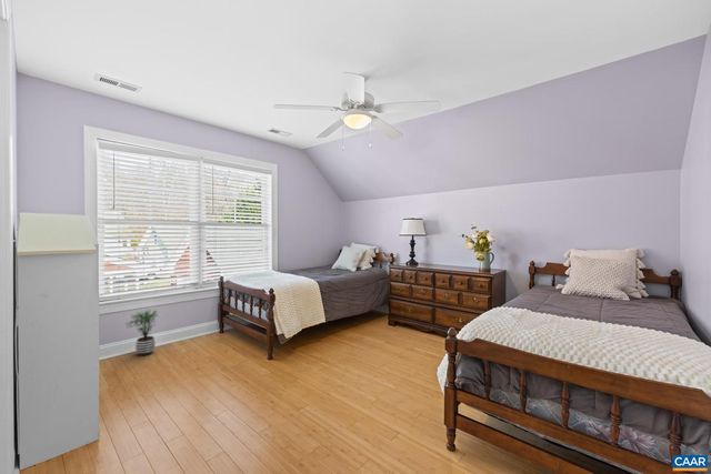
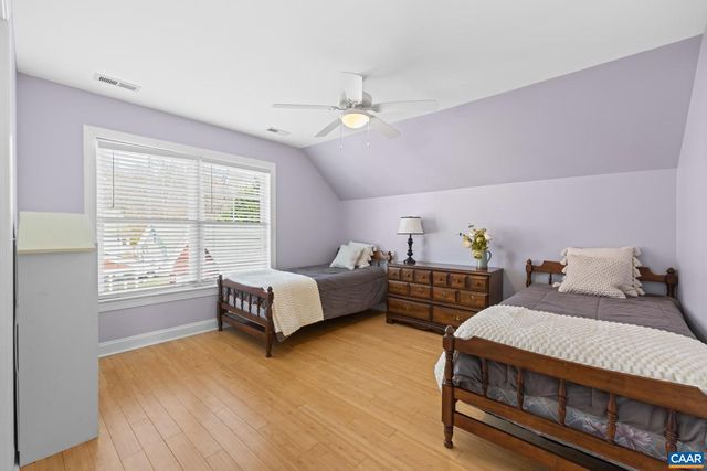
- potted plant (143, 332)
